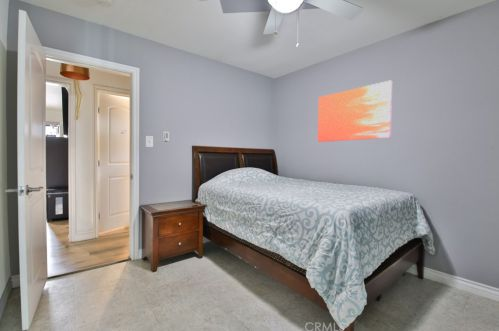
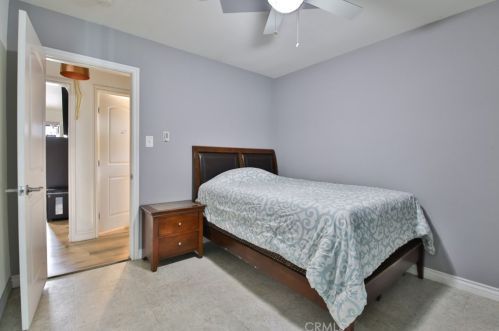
- wall art (350, 115)
